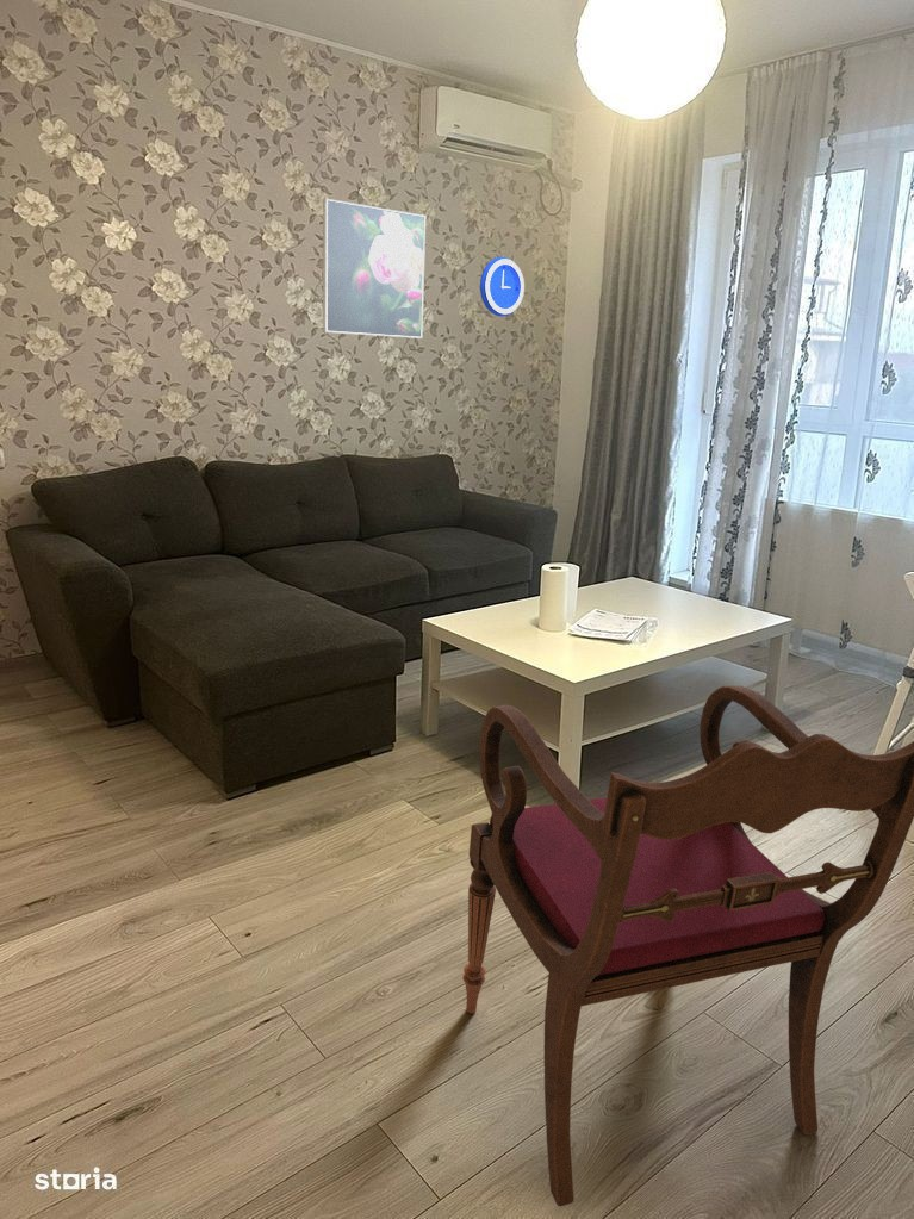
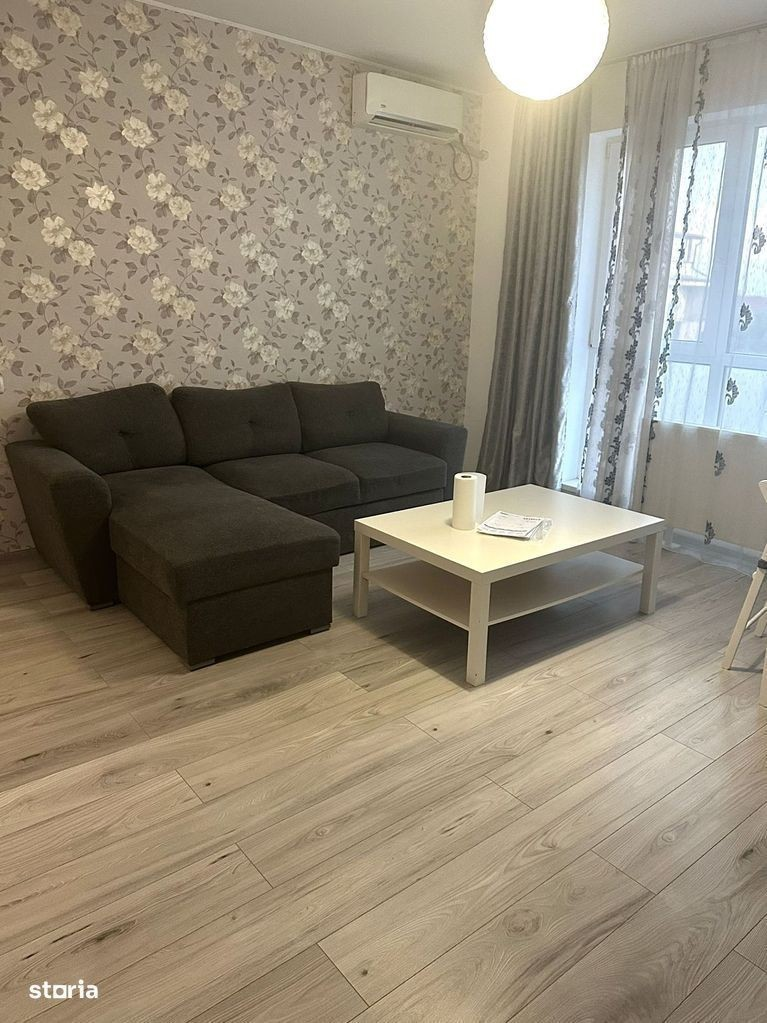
- wall clock (502, 286)
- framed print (375, 272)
- armchair (657, 893)
